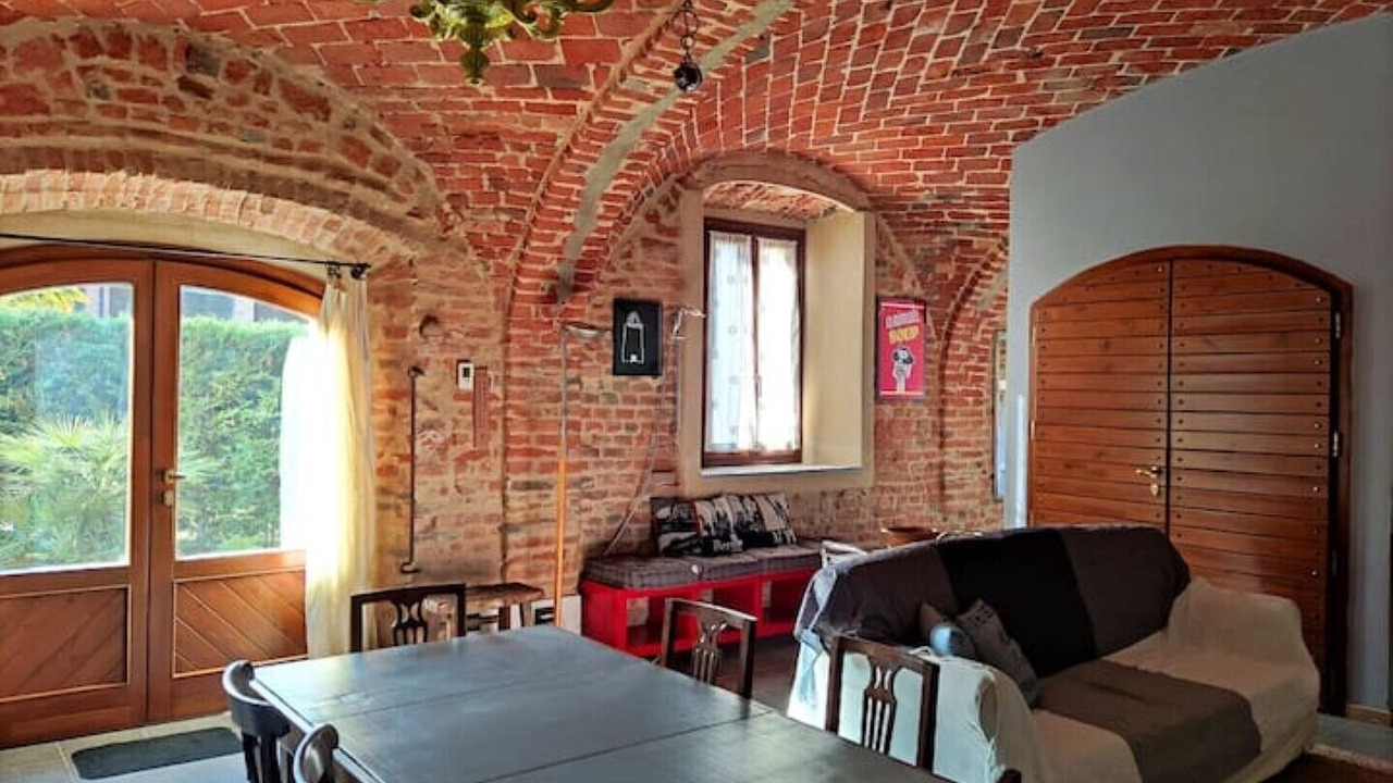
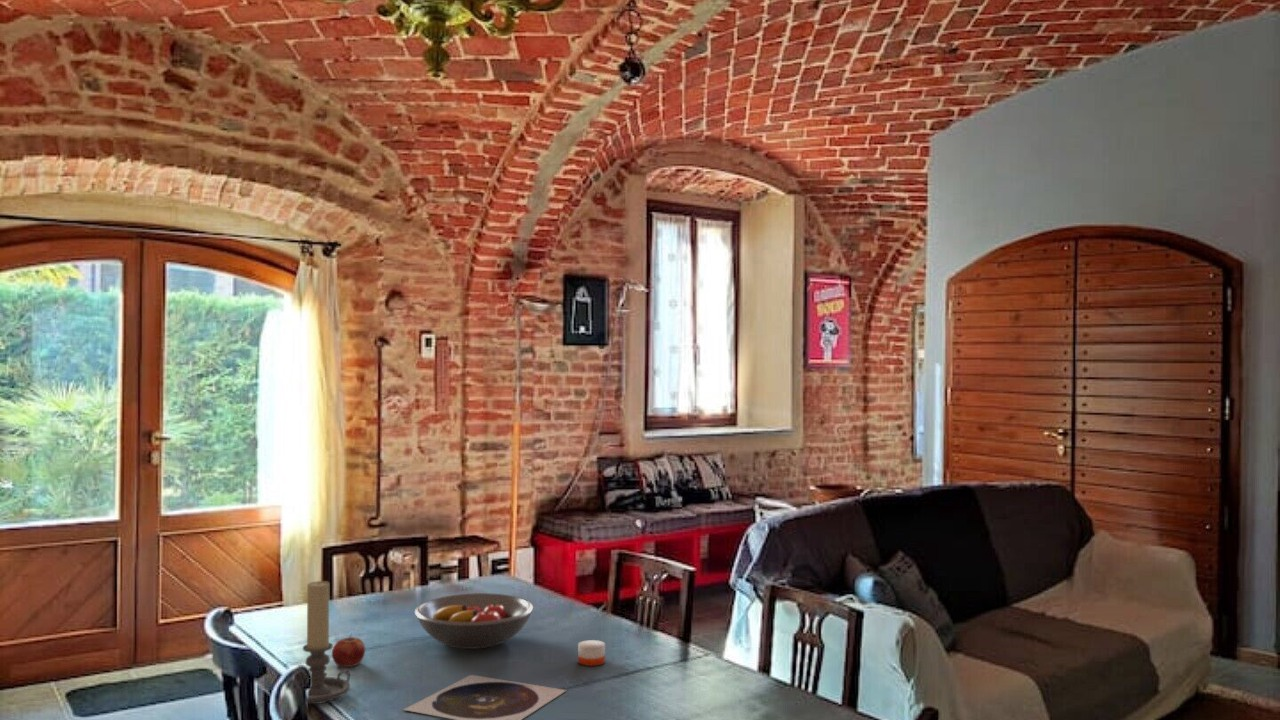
+ plate (487, 699)
+ candle (591, 643)
+ candle holder (322, 637)
+ apple (348, 648)
+ fruit bowl (474, 620)
